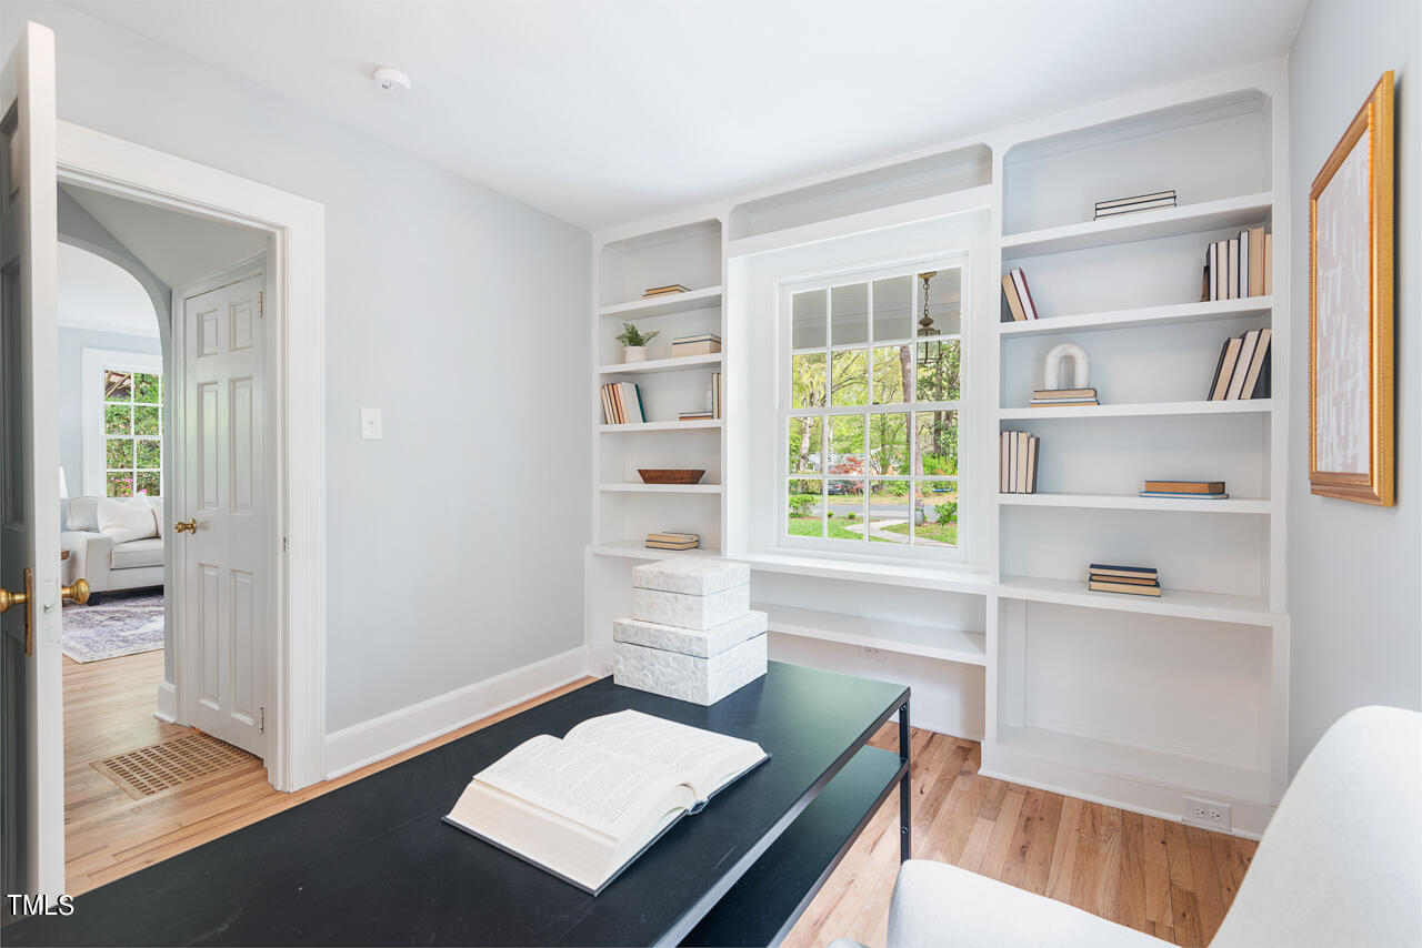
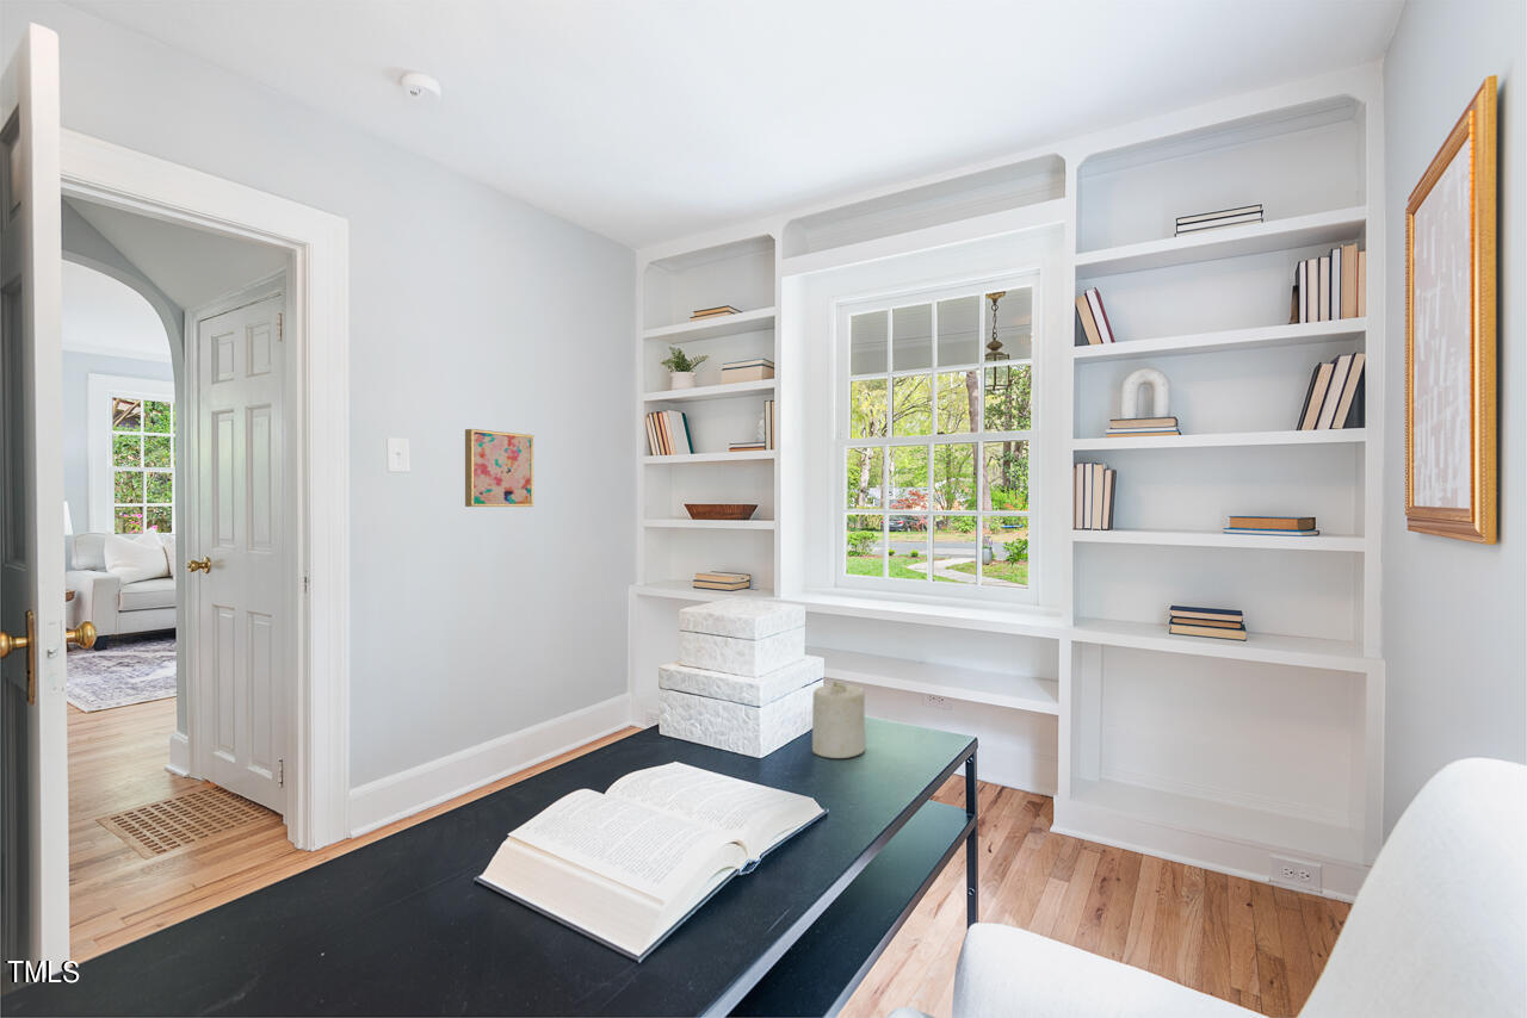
+ candle (839, 714)
+ wall art (500, 468)
